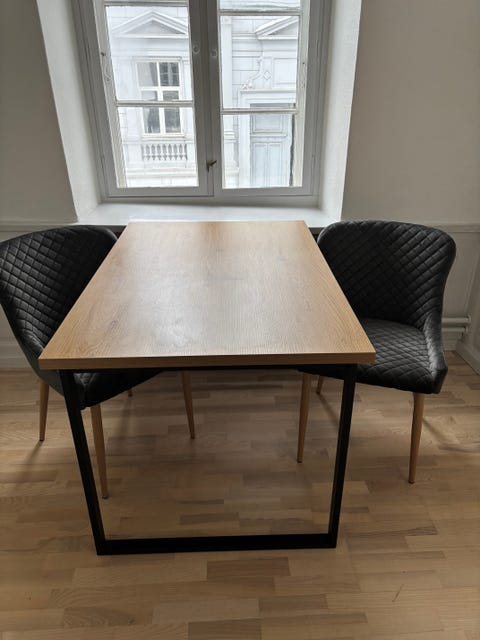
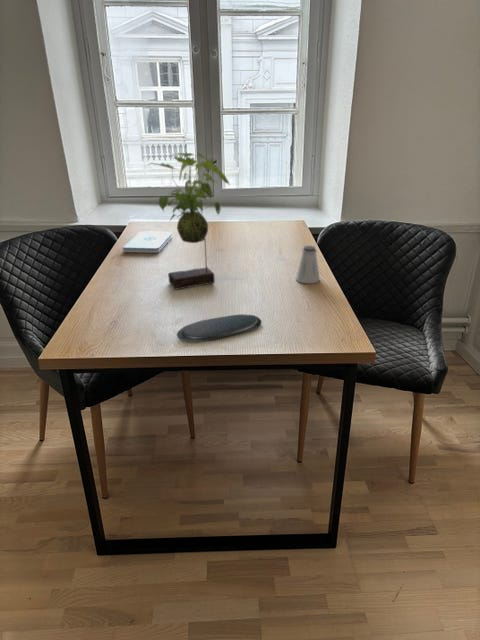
+ notepad (149, 241)
+ plant (192, 216)
+ saltshaker (308, 263)
+ oval tray (220, 327)
